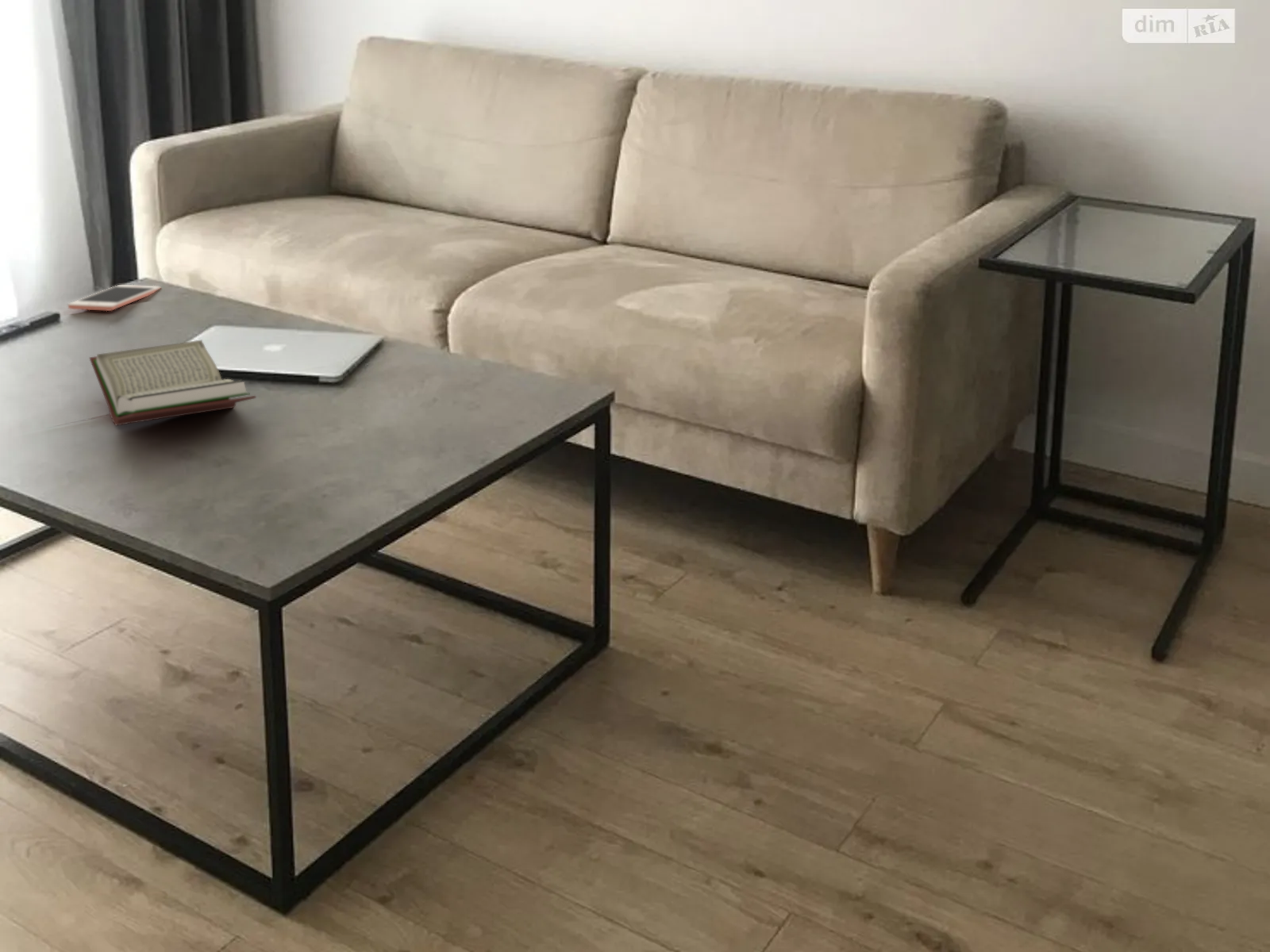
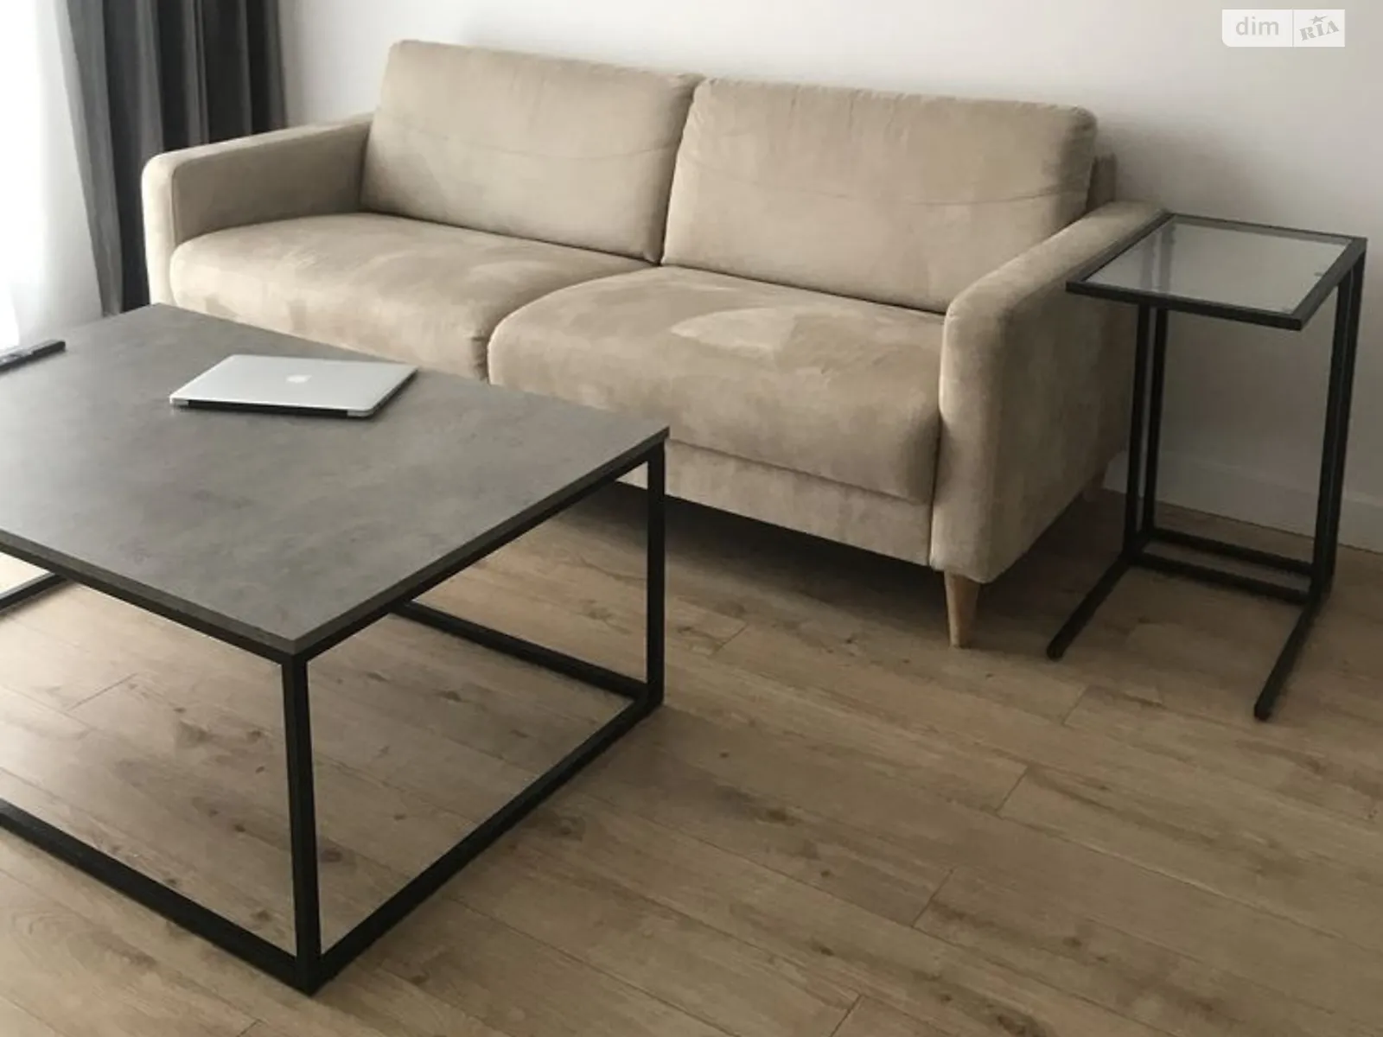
- cell phone (116, 297)
- book (171, 388)
